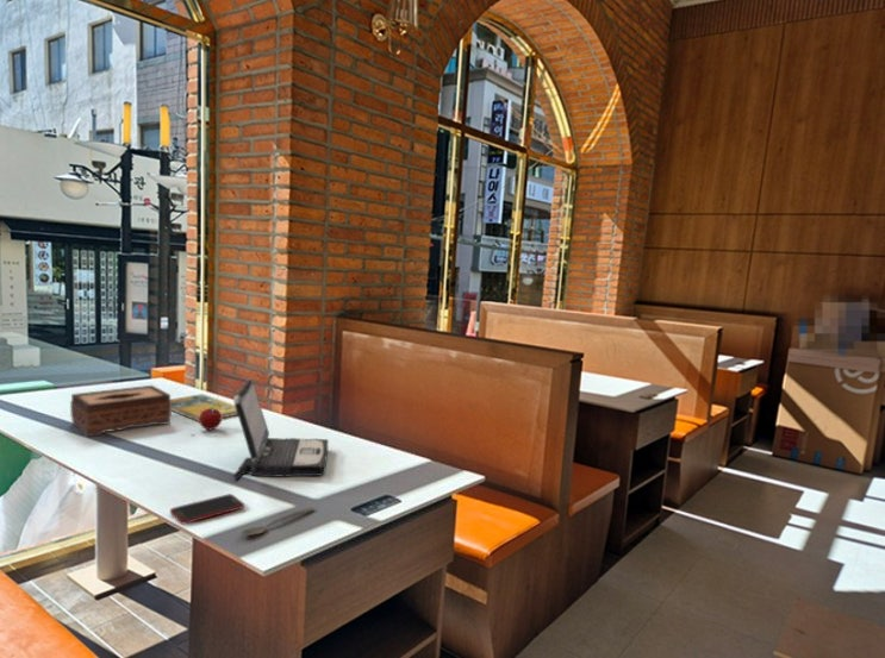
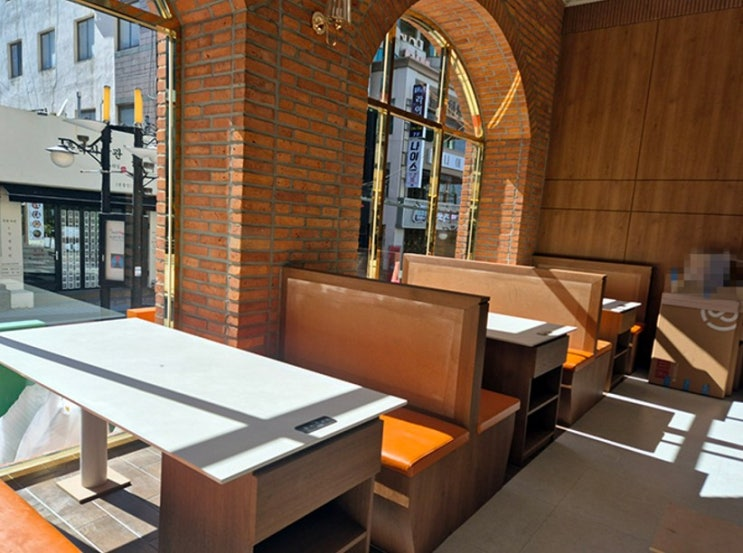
- fruit (210, 413)
- tissue box (121, 408)
- cell phone (207, 508)
- booklet (201, 407)
- spoon (279, 520)
- laptop (278, 438)
